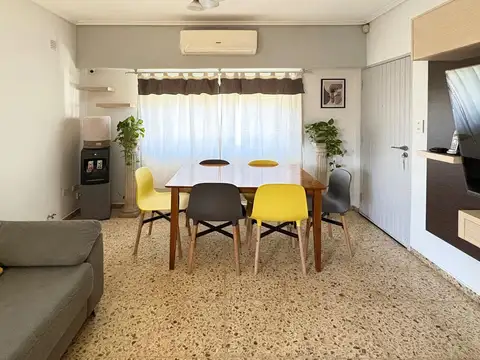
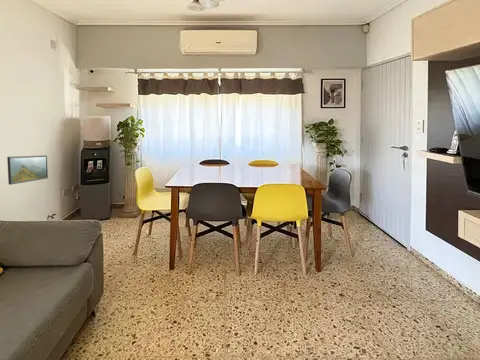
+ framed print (29, 168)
